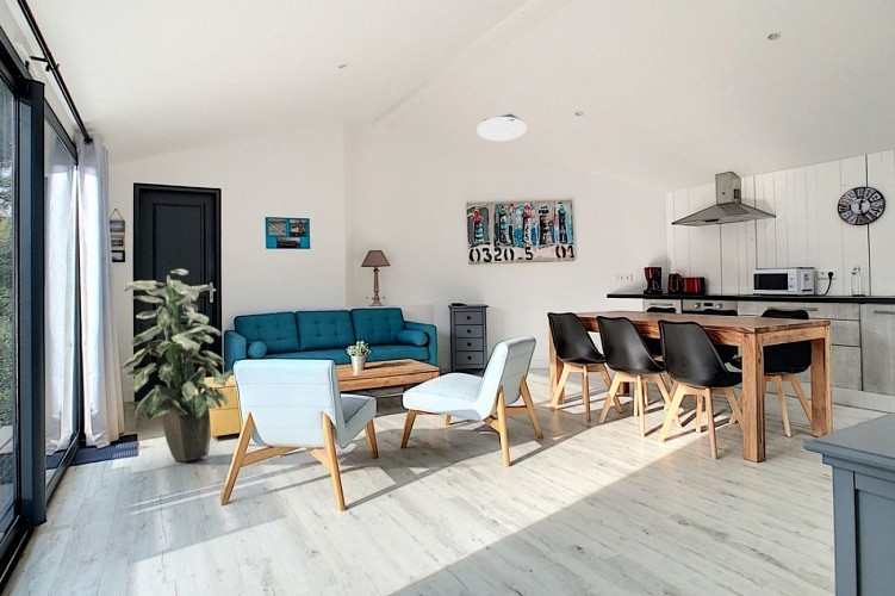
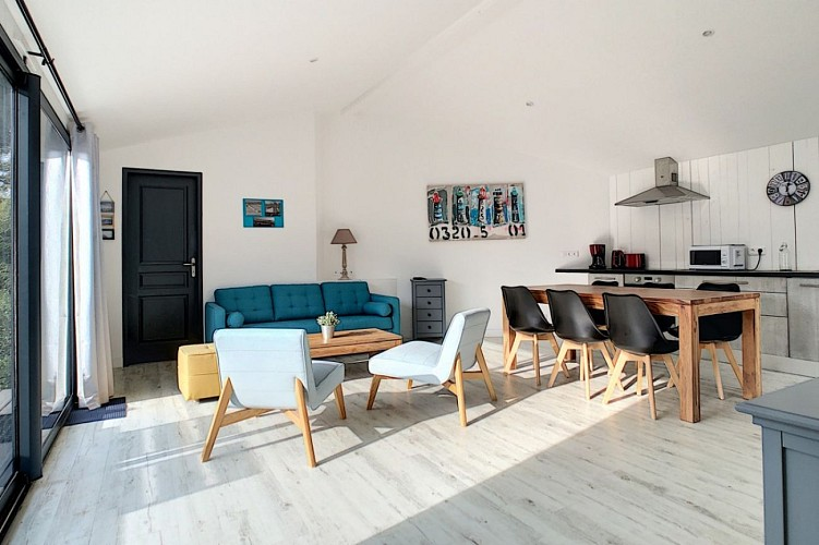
- ceiling lamp (501, 129)
- indoor plant (178, 365)
